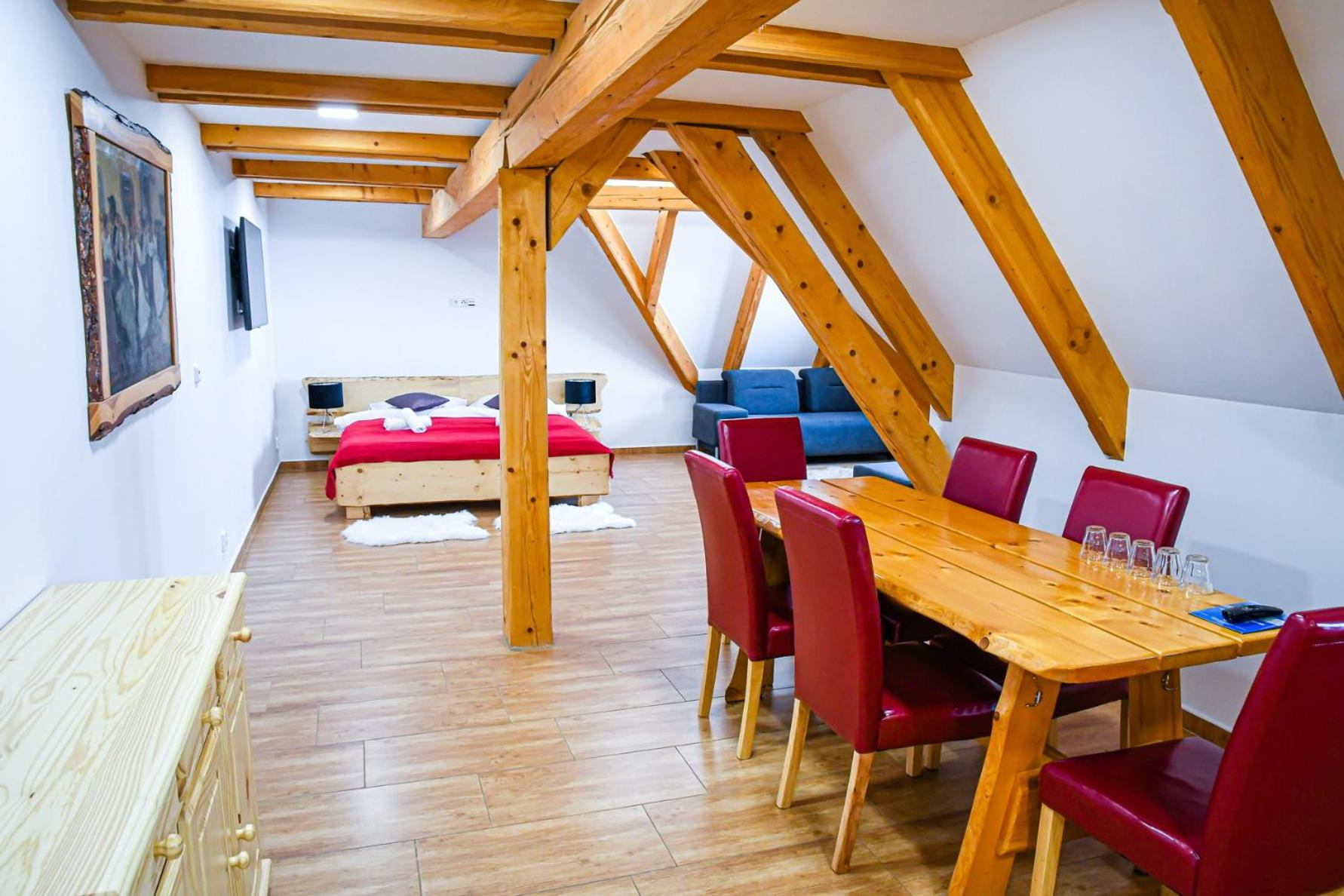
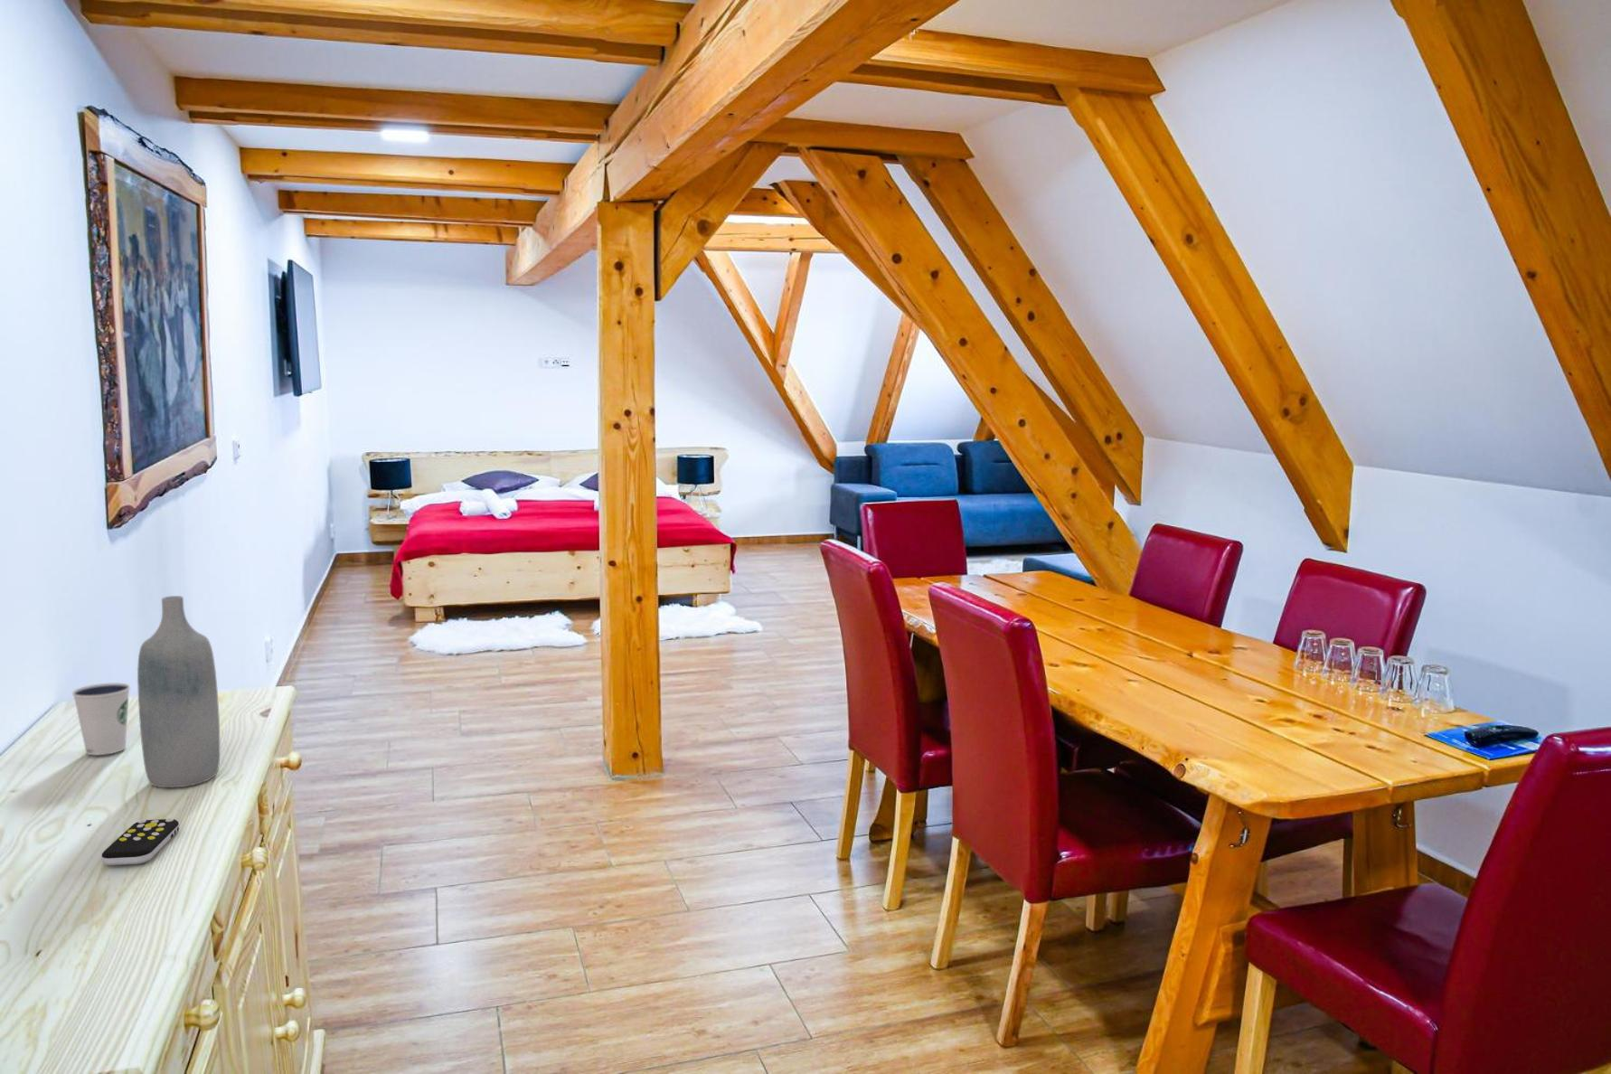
+ bottle (179, 688)
+ dixie cup (103, 719)
+ remote control (141, 840)
